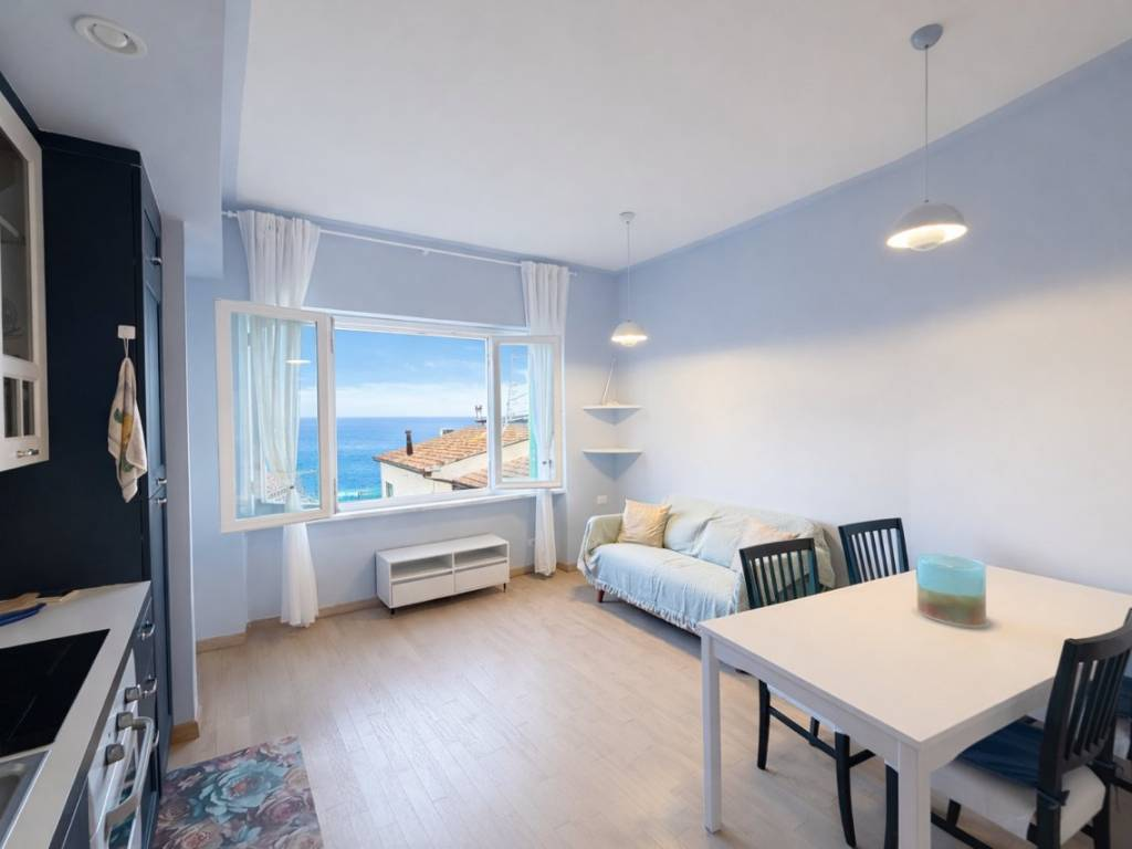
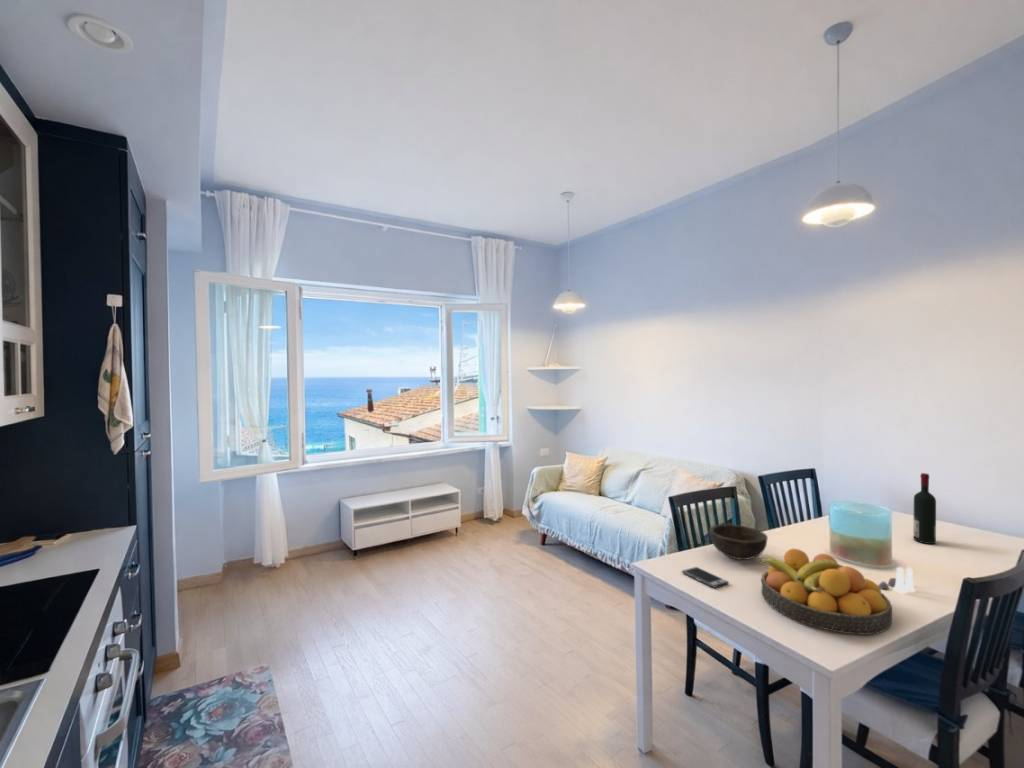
+ fruit bowl (822, 581)
+ bowl (737, 544)
+ smartphone (704, 576)
+ salt and pepper shaker set (897, 576)
+ alcohol (924, 507)
